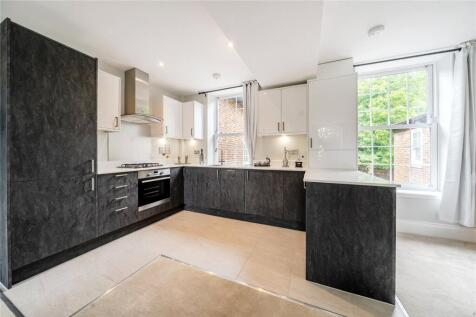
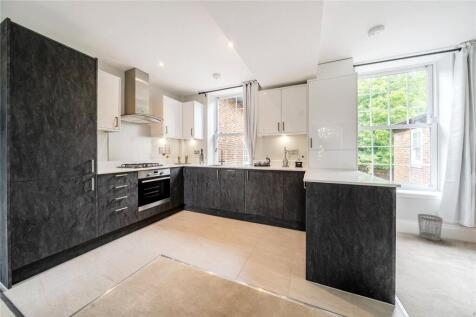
+ wastebasket (429, 227)
